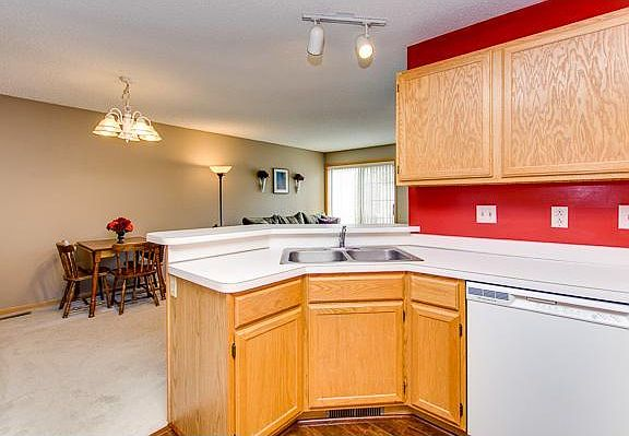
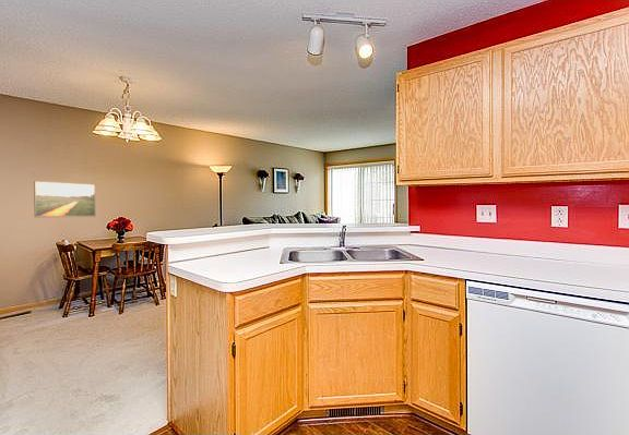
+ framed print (67, 200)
